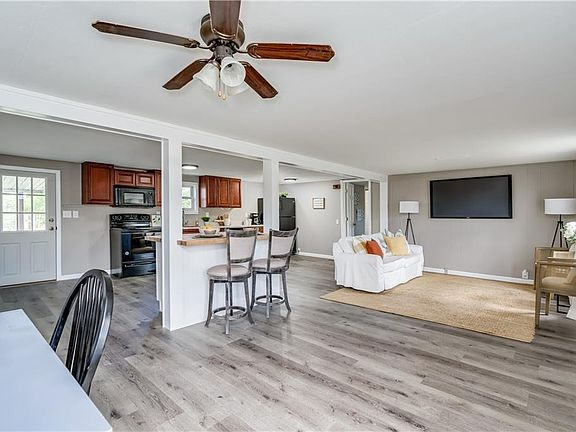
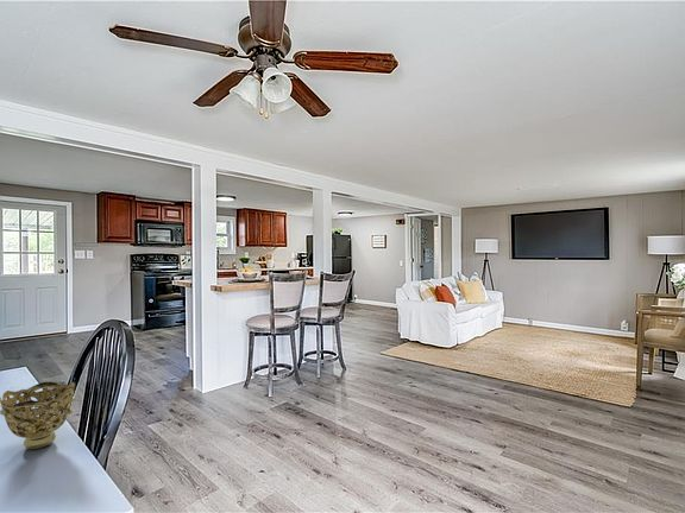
+ decorative bowl (39, 417)
